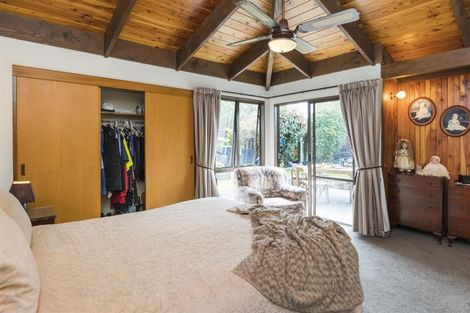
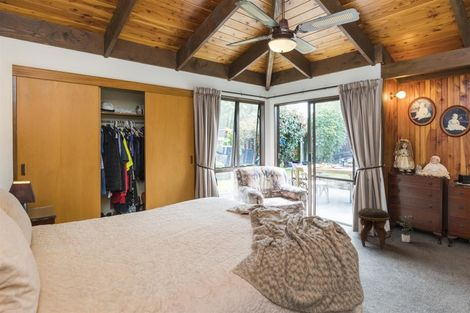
+ potted plant (404, 227)
+ footstool (372, 226)
